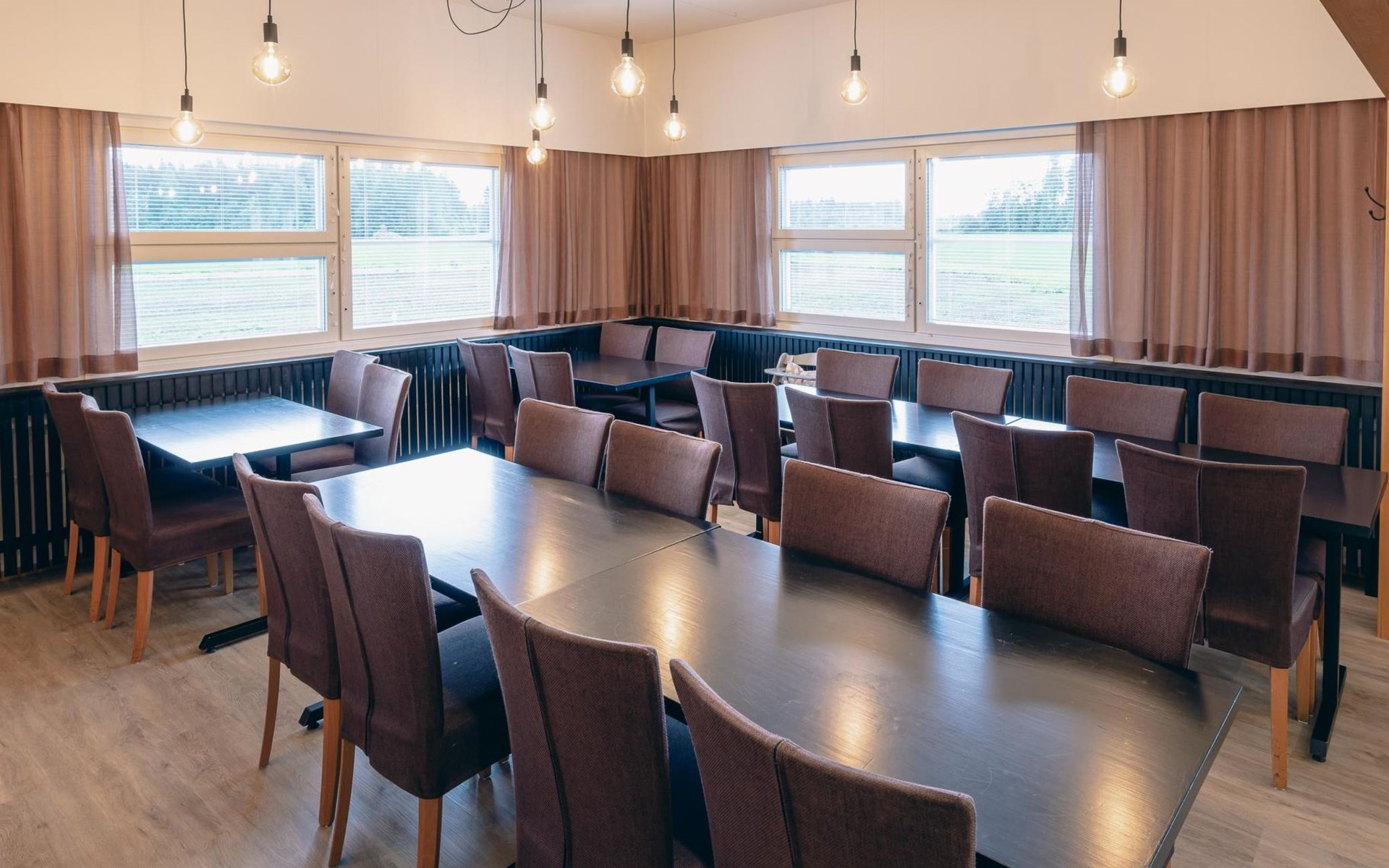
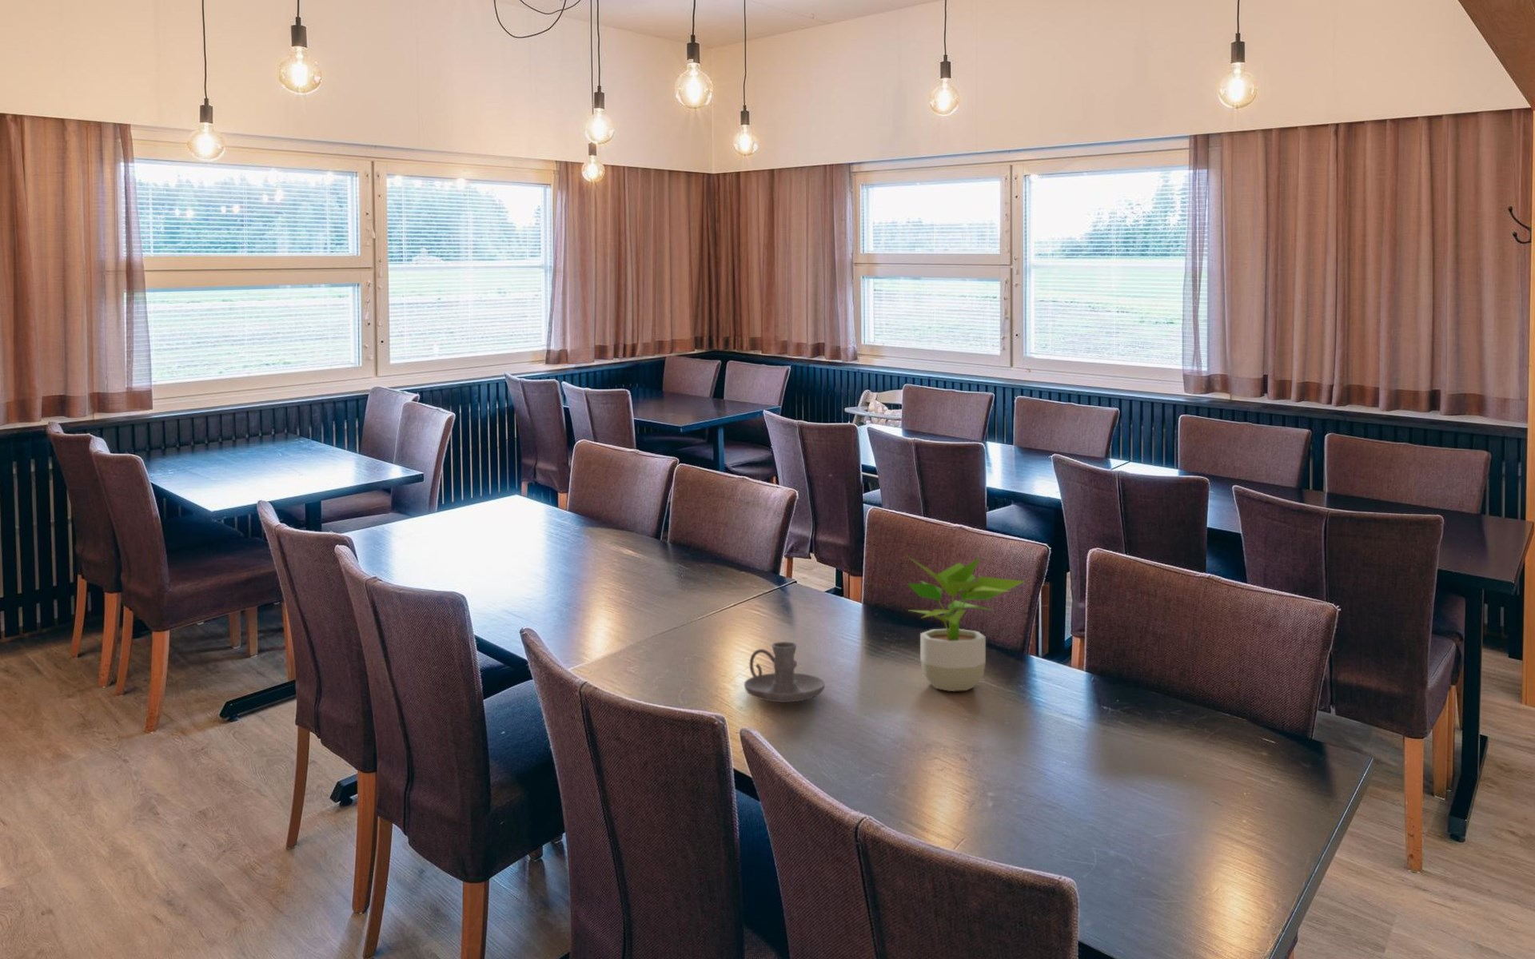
+ potted plant (961, 616)
+ candle holder (779, 668)
